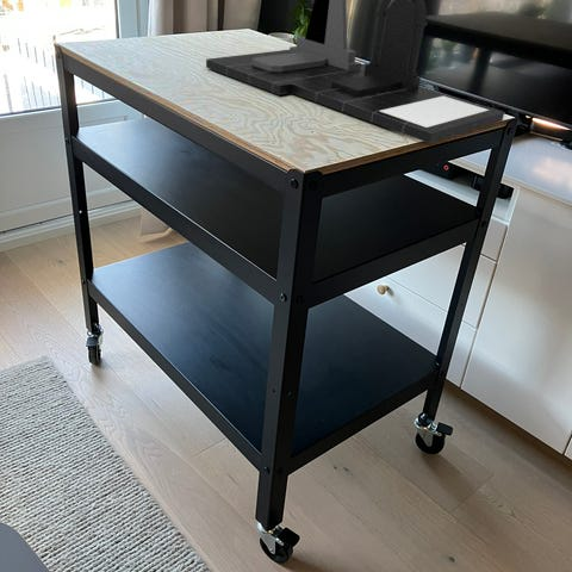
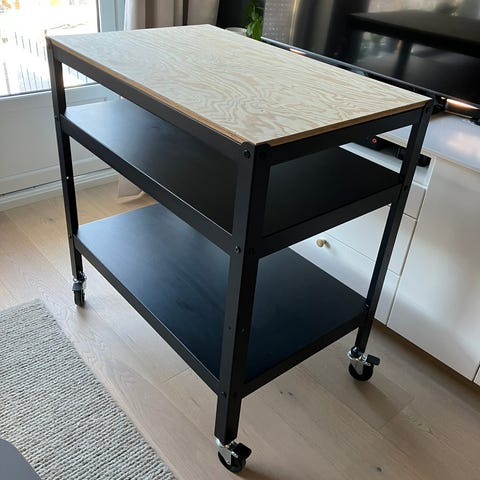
- desk organizer (353, 50)
